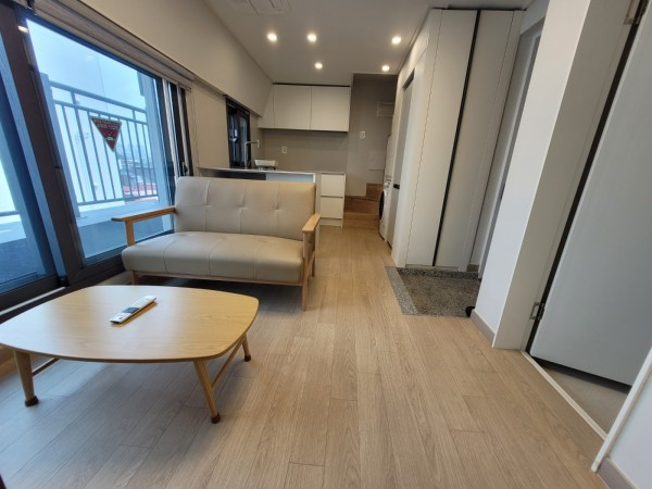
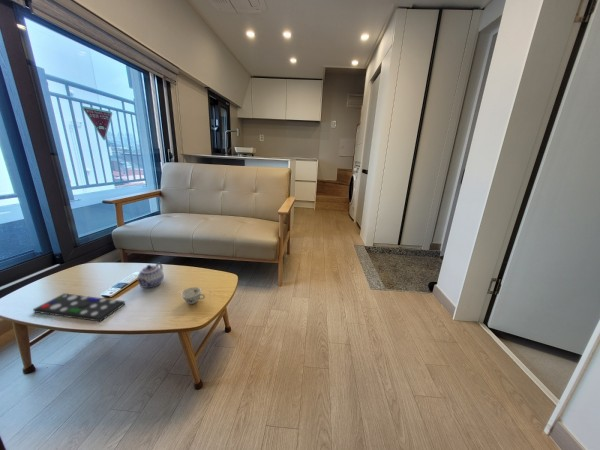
+ teacup (194, 296)
+ remote control (80, 305)
+ teapot (150, 274)
